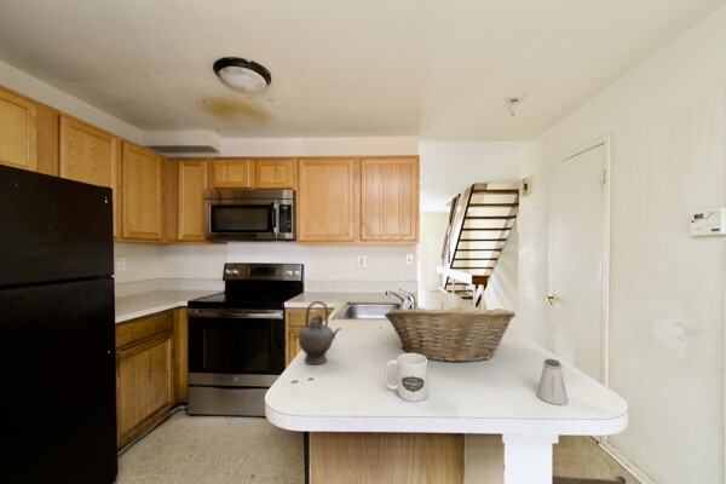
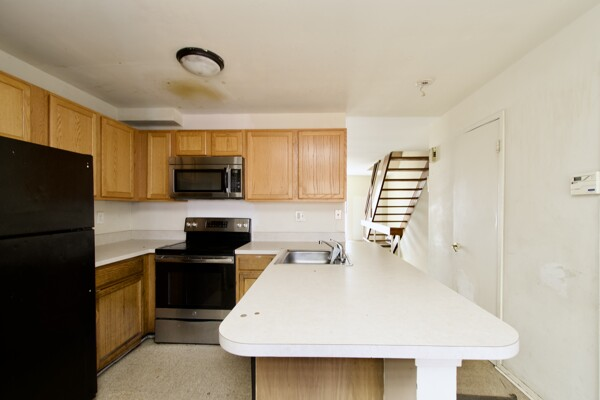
- fruit basket (446, 324)
- saltshaker (552, 379)
- teapot (319, 330)
- mug (405, 375)
